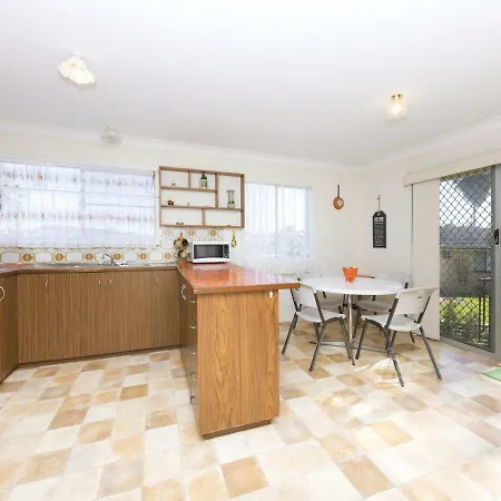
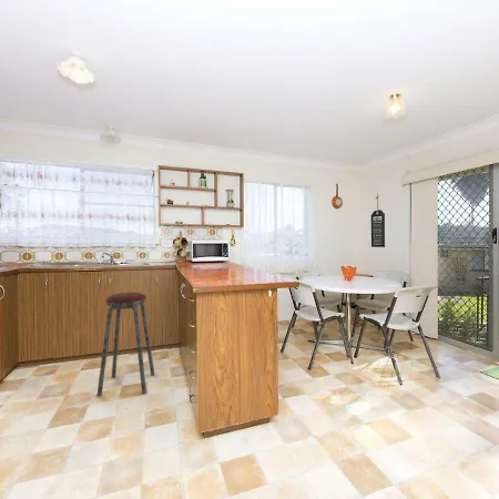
+ music stool (118, 338)
